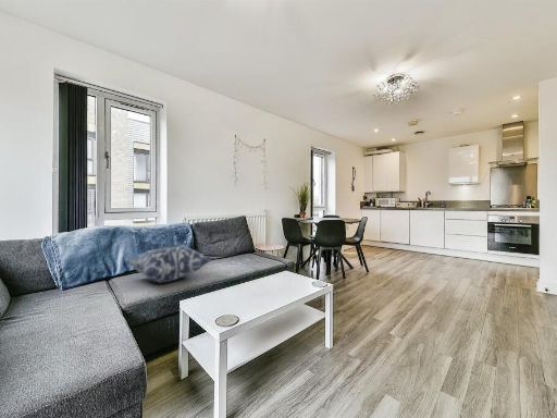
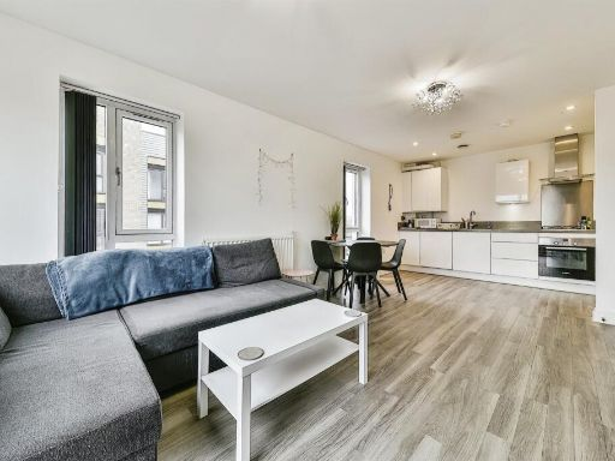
- cushion (169, 261)
